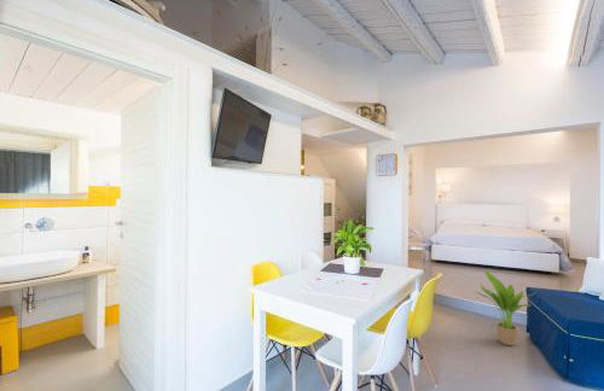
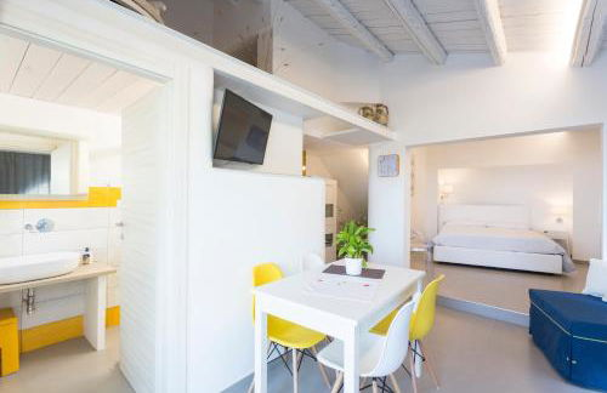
- potted plant (501, 309)
